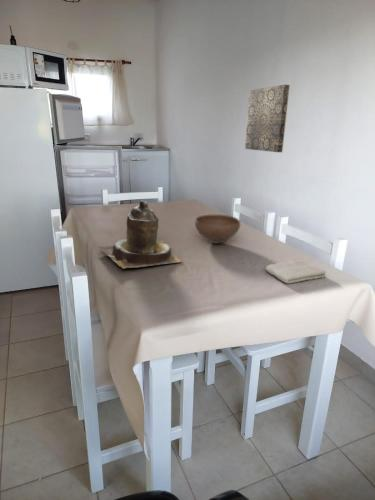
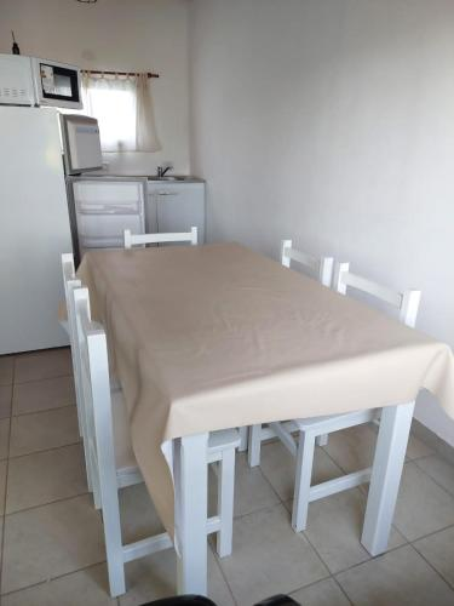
- teapot (138, 230)
- wall art (265, 120)
- bowl (217, 231)
- washcloth (296, 270)
